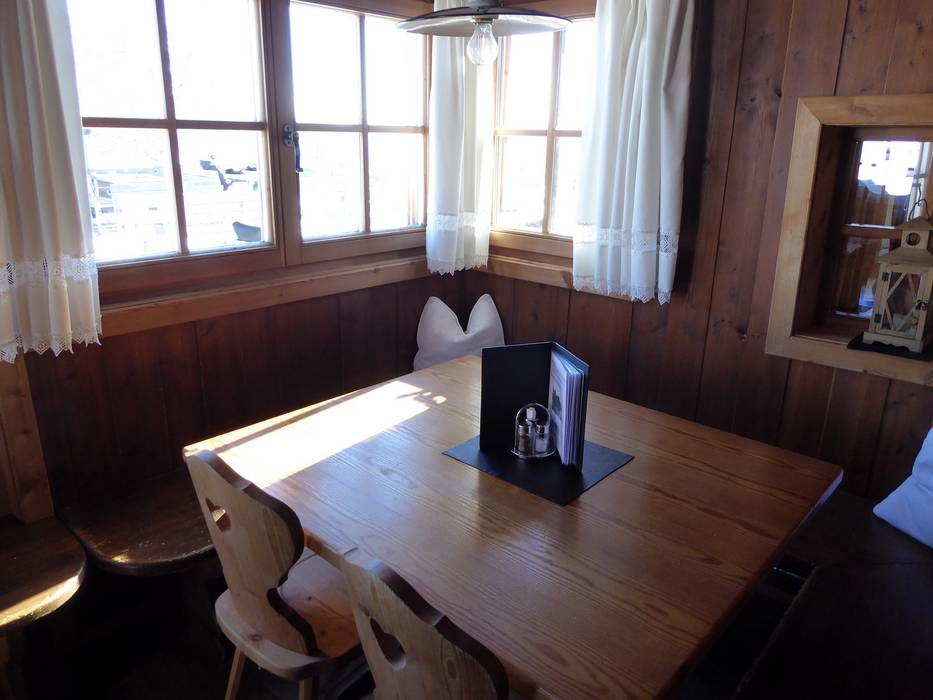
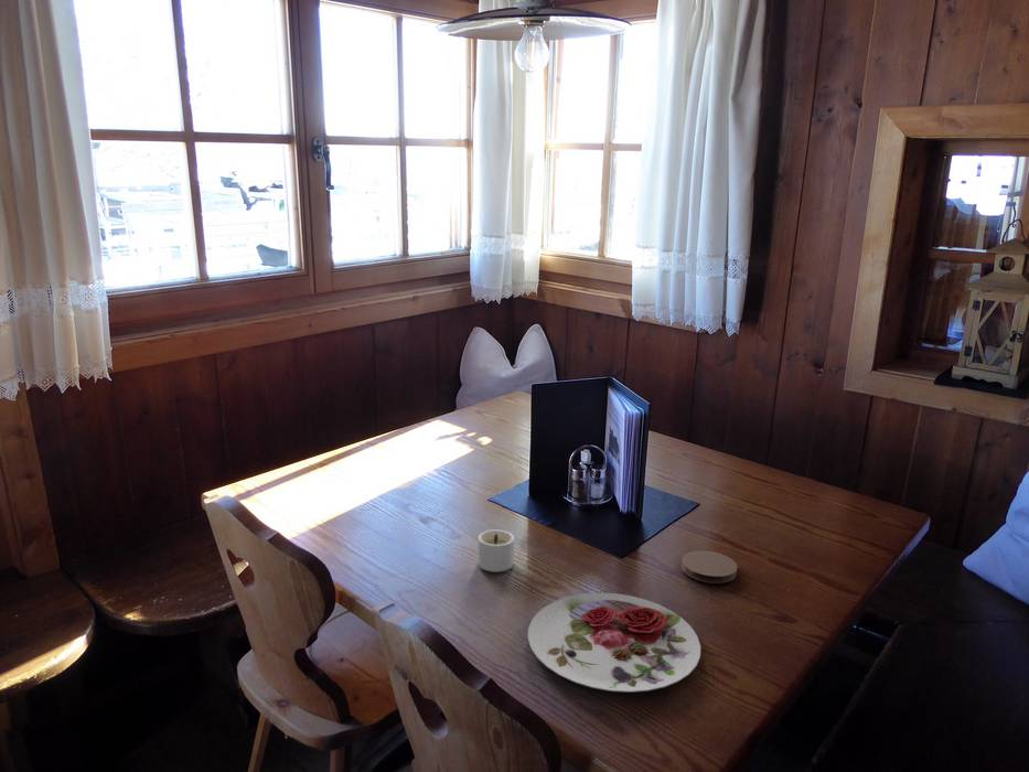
+ candle (501, 545)
+ plate (613, 635)
+ coaster (708, 566)
